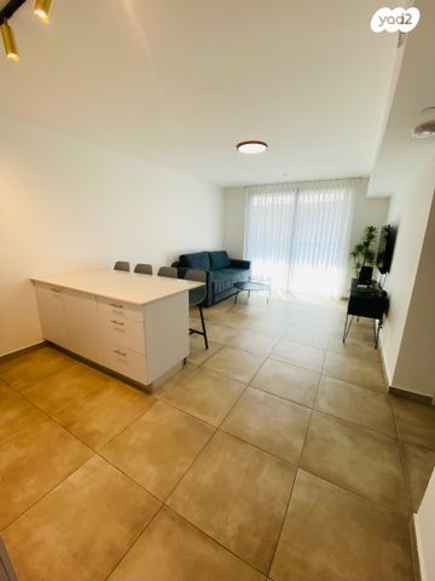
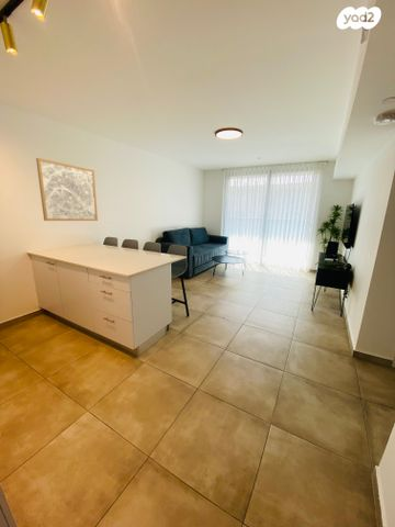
+ wall art (70, 193)
